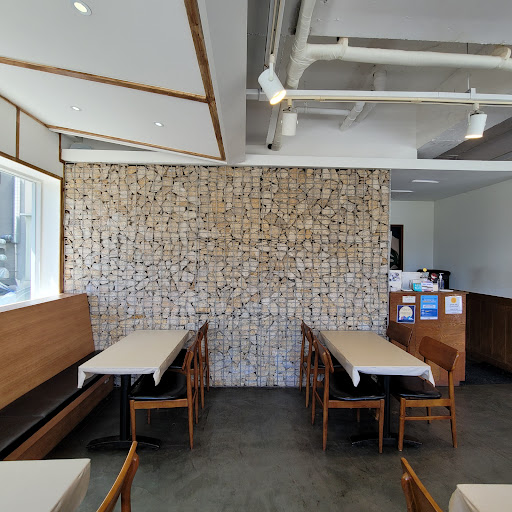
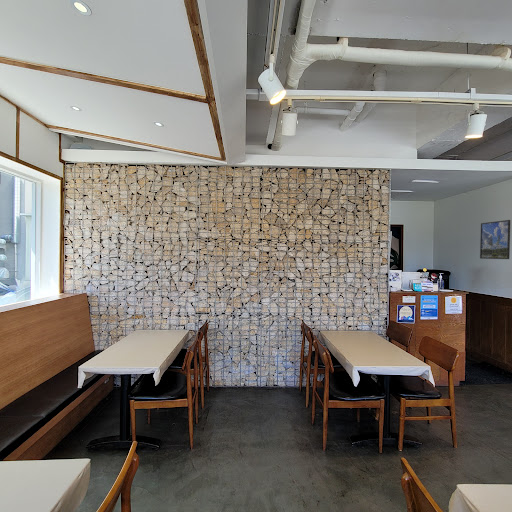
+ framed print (494, 240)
